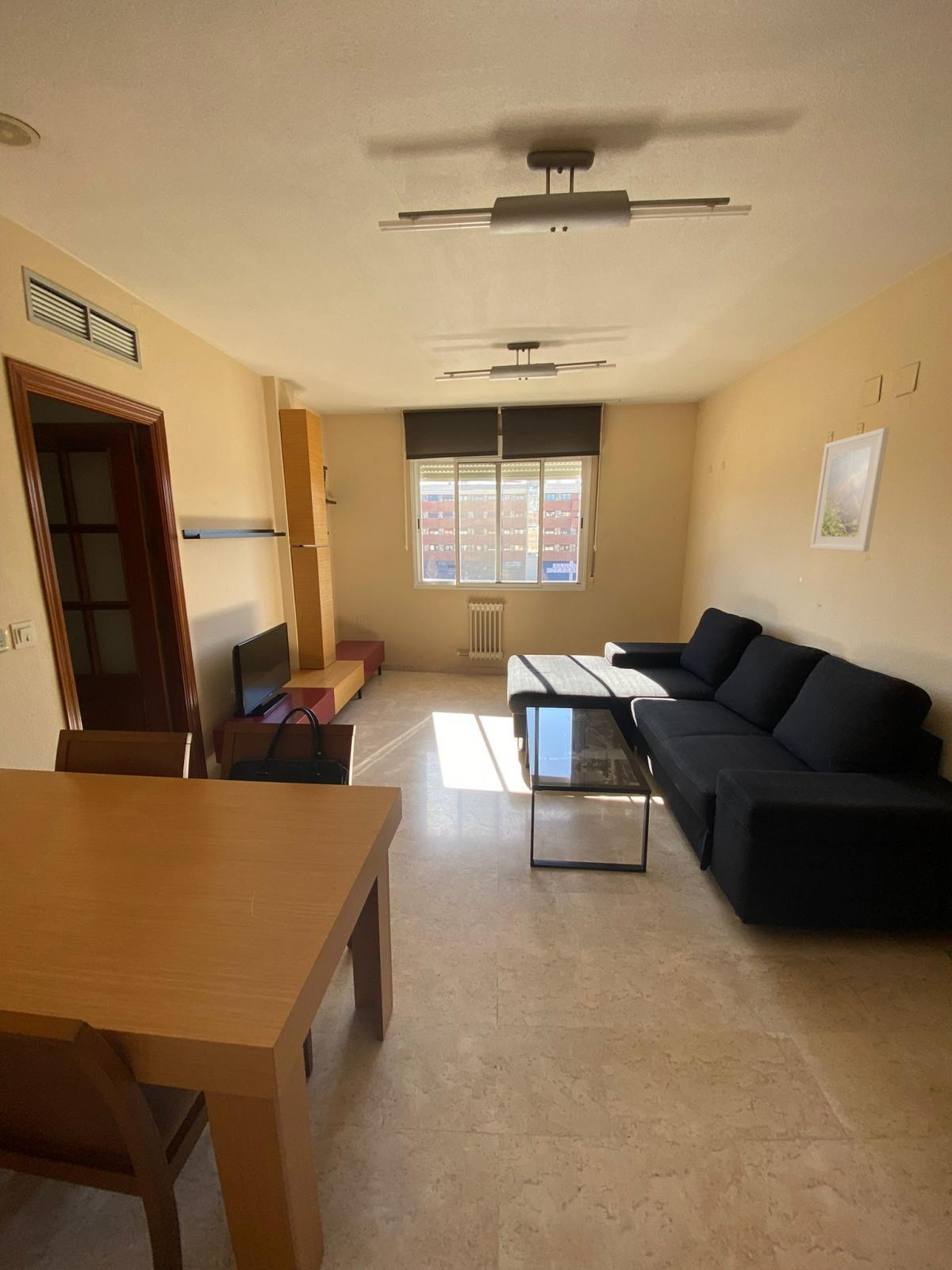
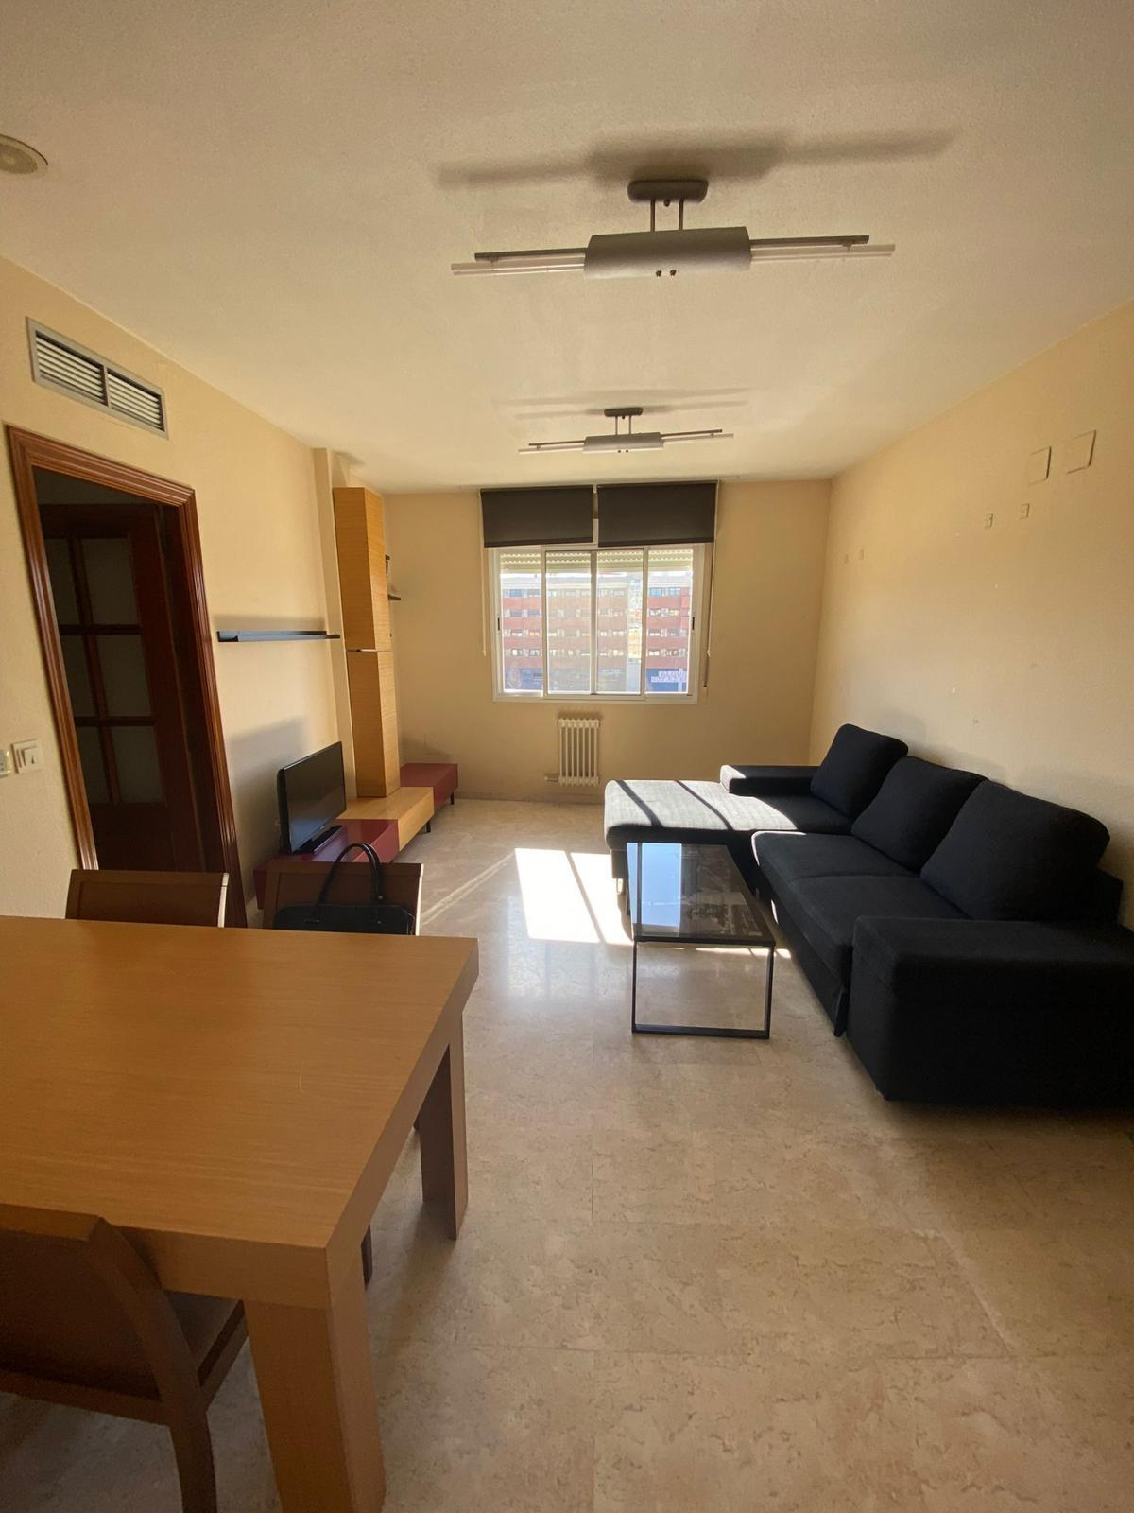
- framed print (845, 494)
